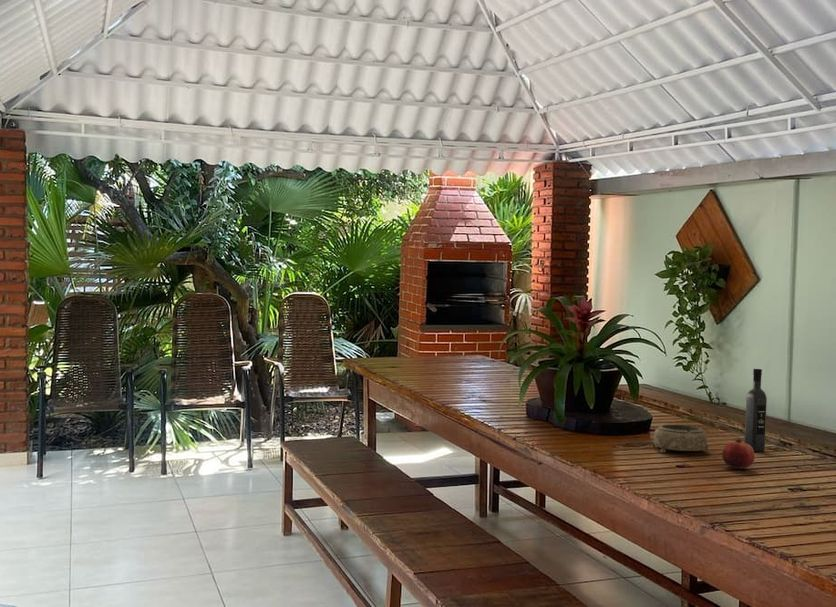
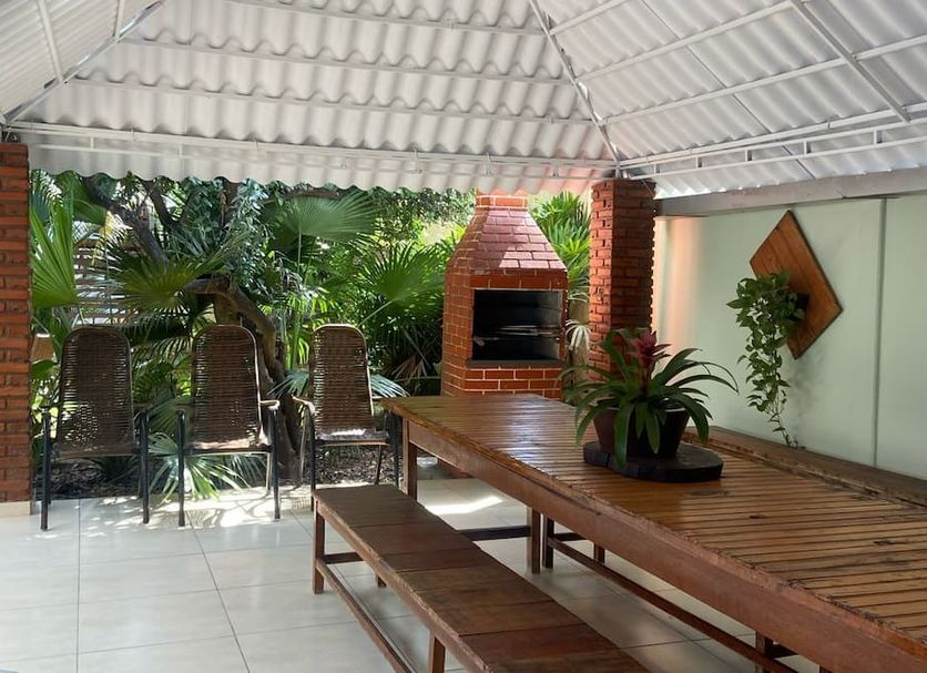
- fruit (738, 453)
- wine bottle (756, 409)
- decorative bowl (678, 439)
